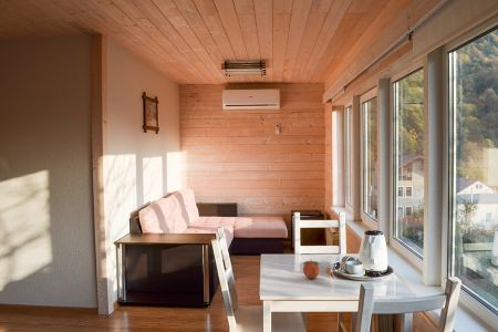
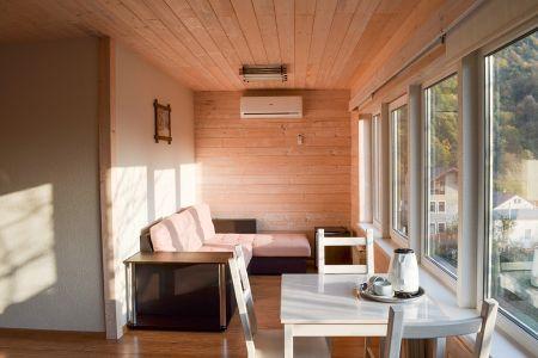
- fruit (311, 268)
